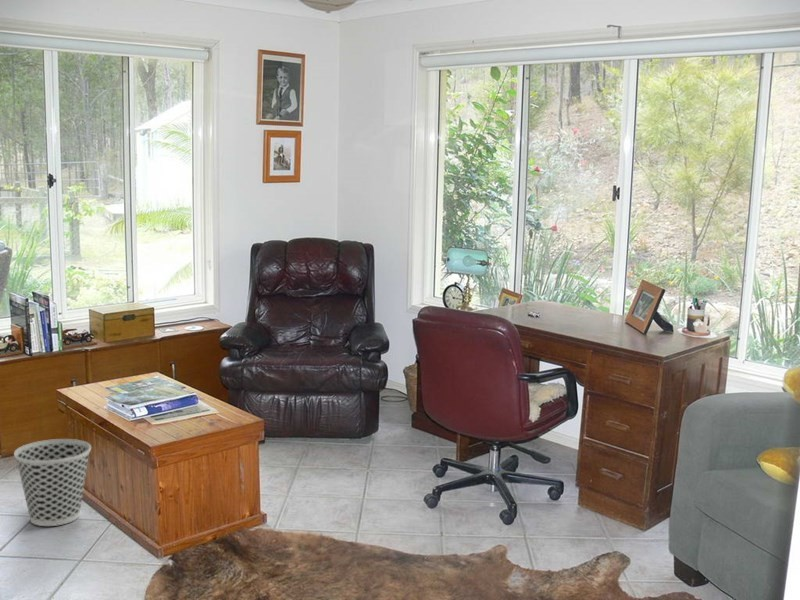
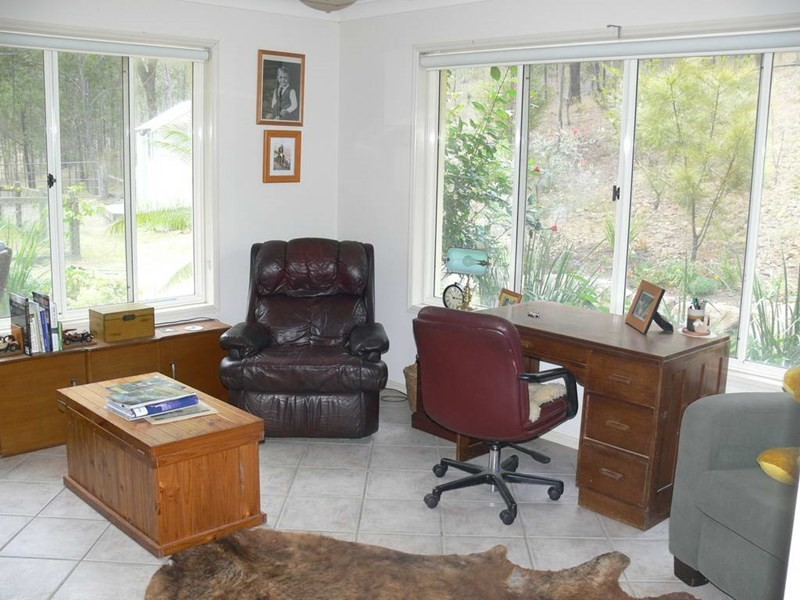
- wastebasket (54, 483)
